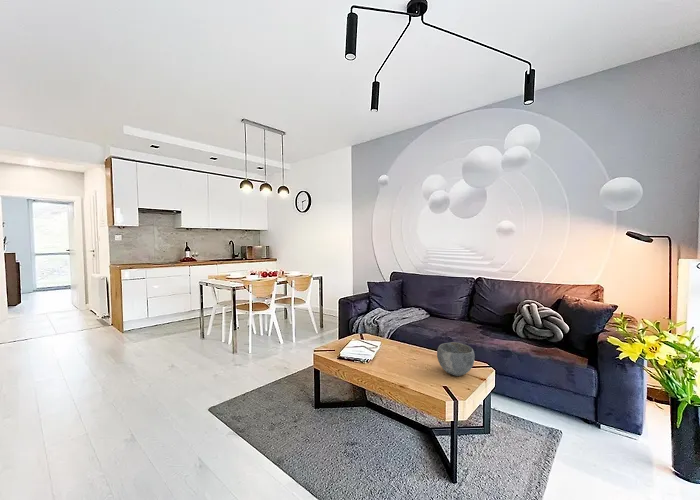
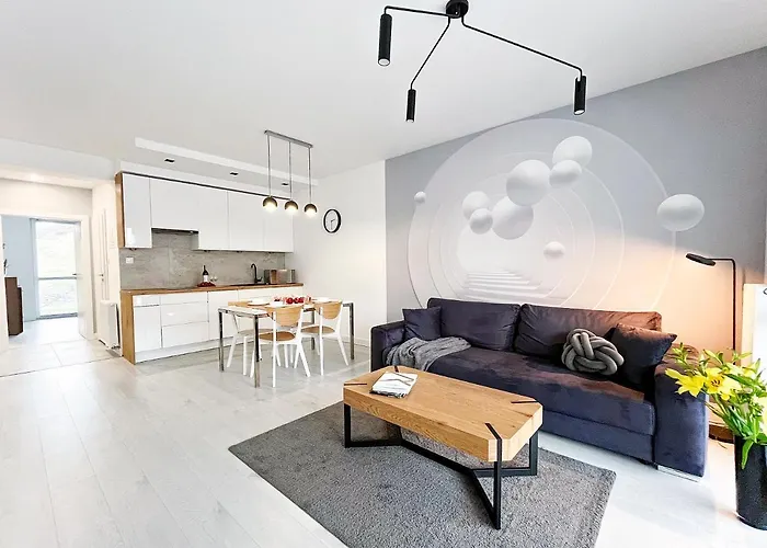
- bowl (455, 360)
